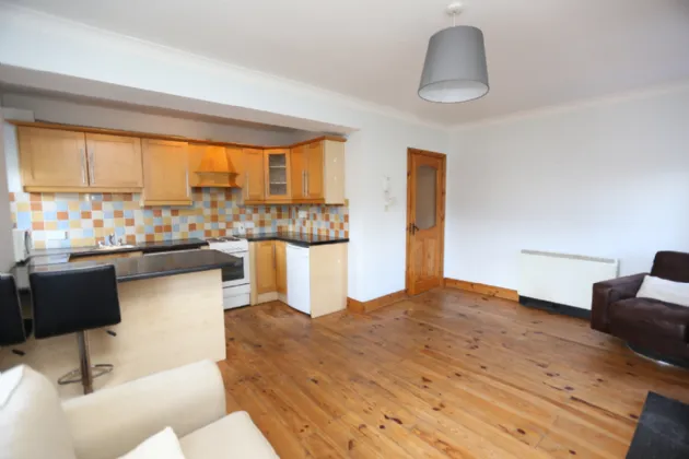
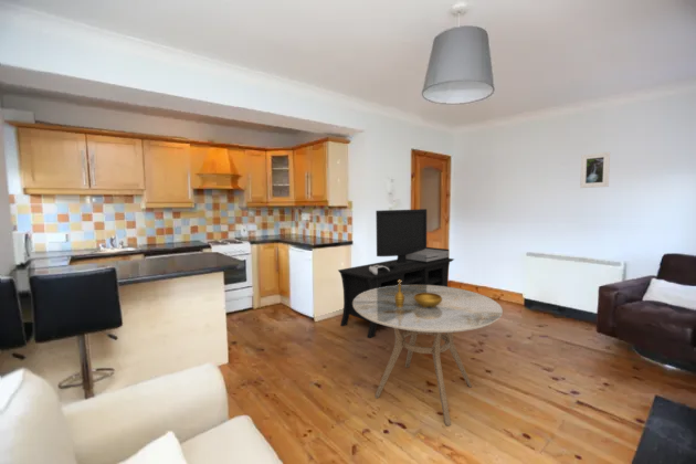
+ decorative bowl (419, 293)
+ dining table (423, 347)
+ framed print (594, 170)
+ media console (400, 263)
